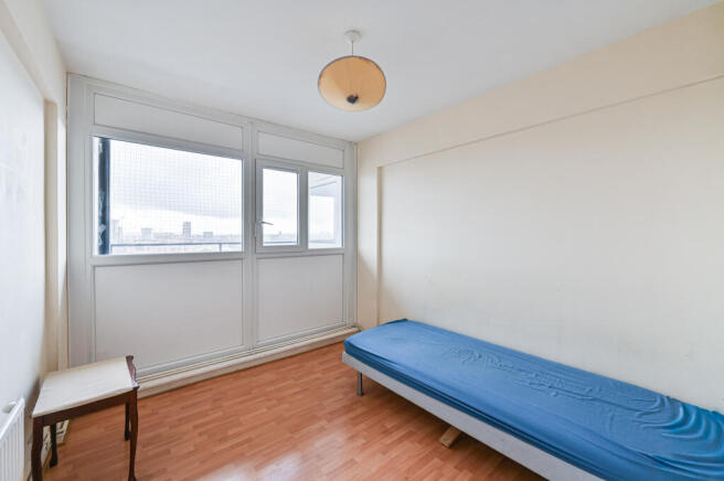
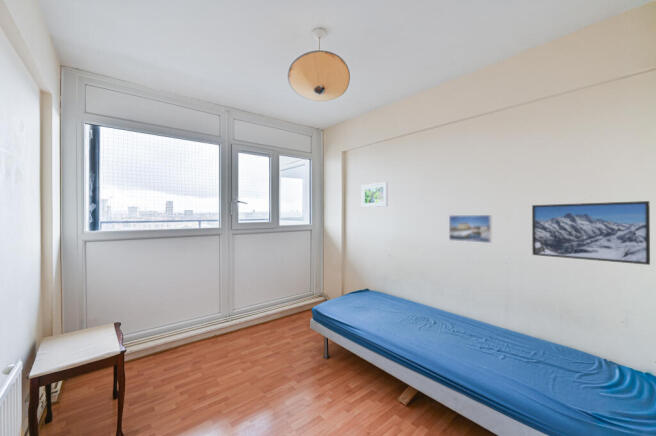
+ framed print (373, 195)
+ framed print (469, 228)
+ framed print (583, 231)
